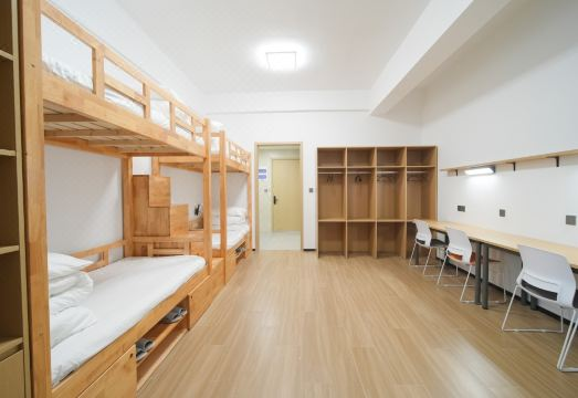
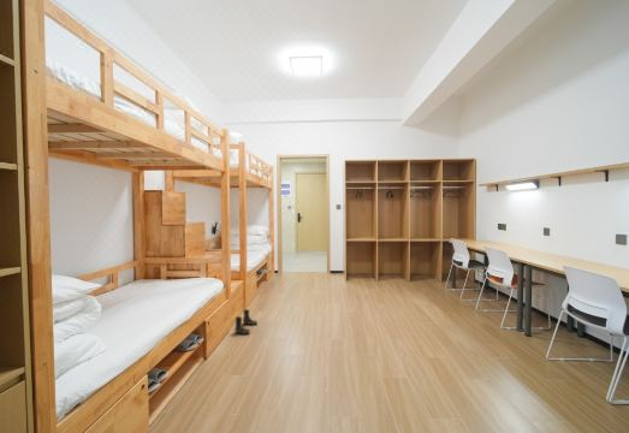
+ boots (245, 321)
